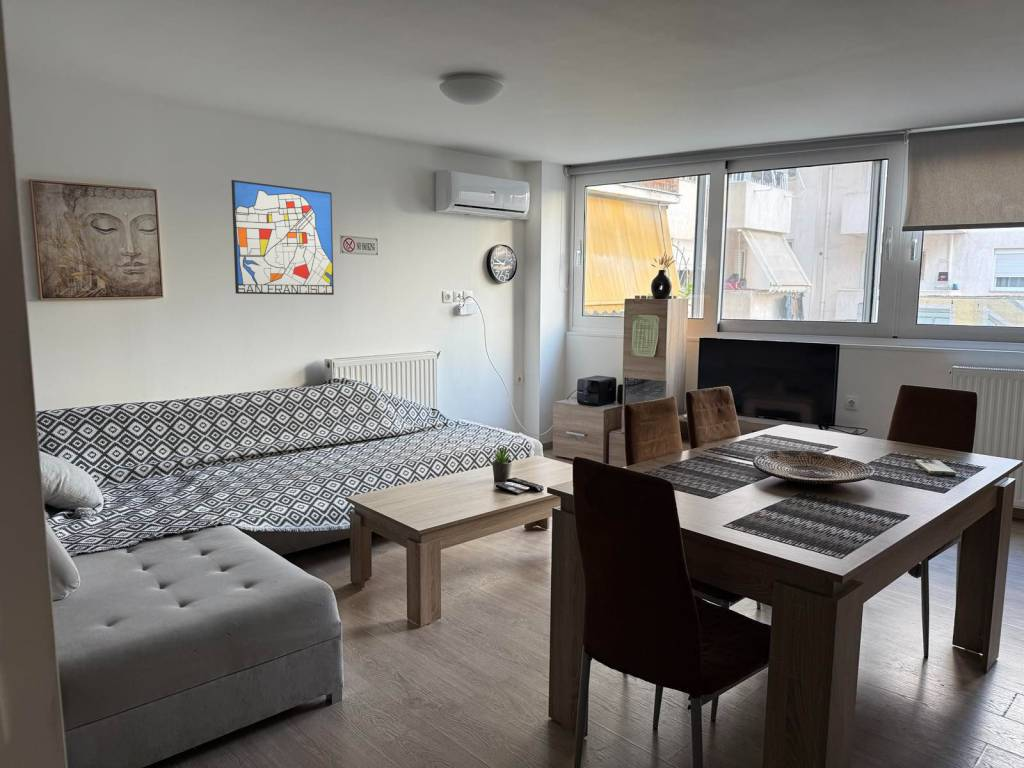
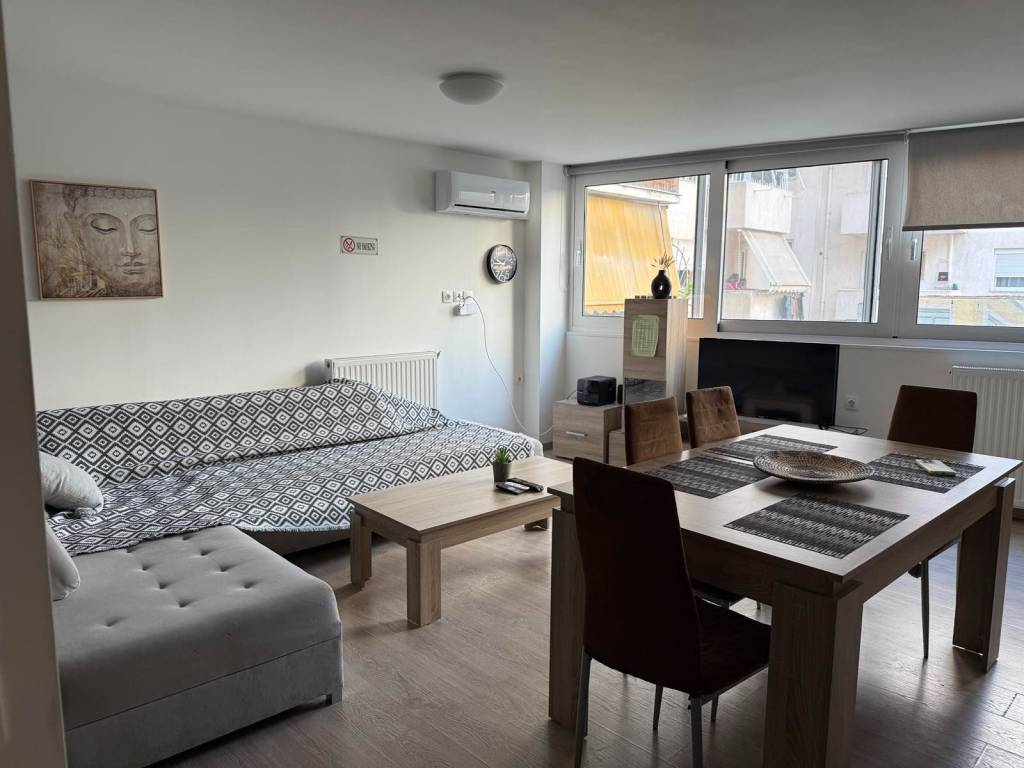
- wall art (285, 240)
